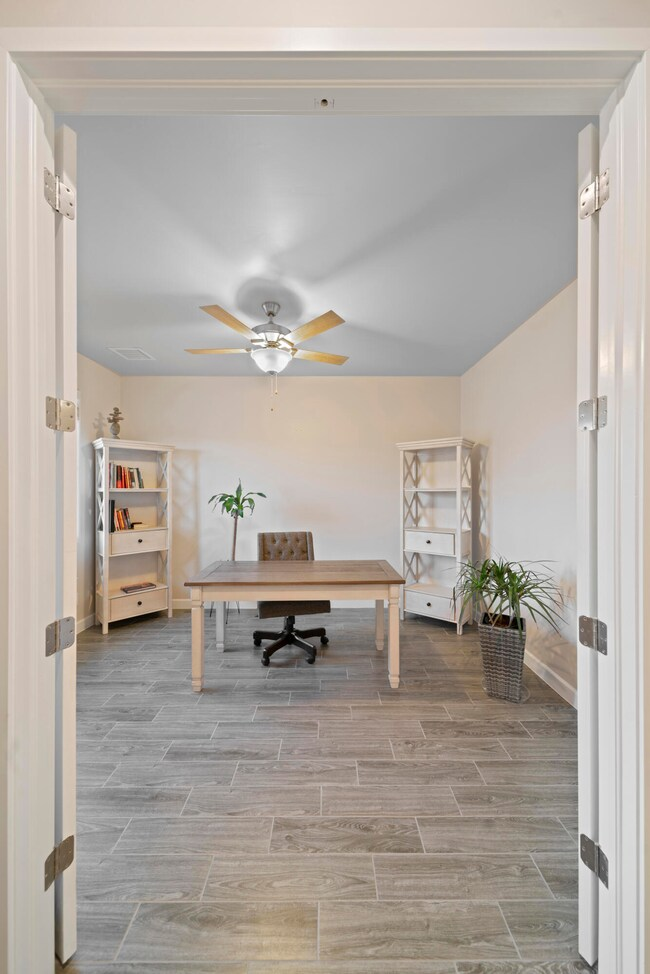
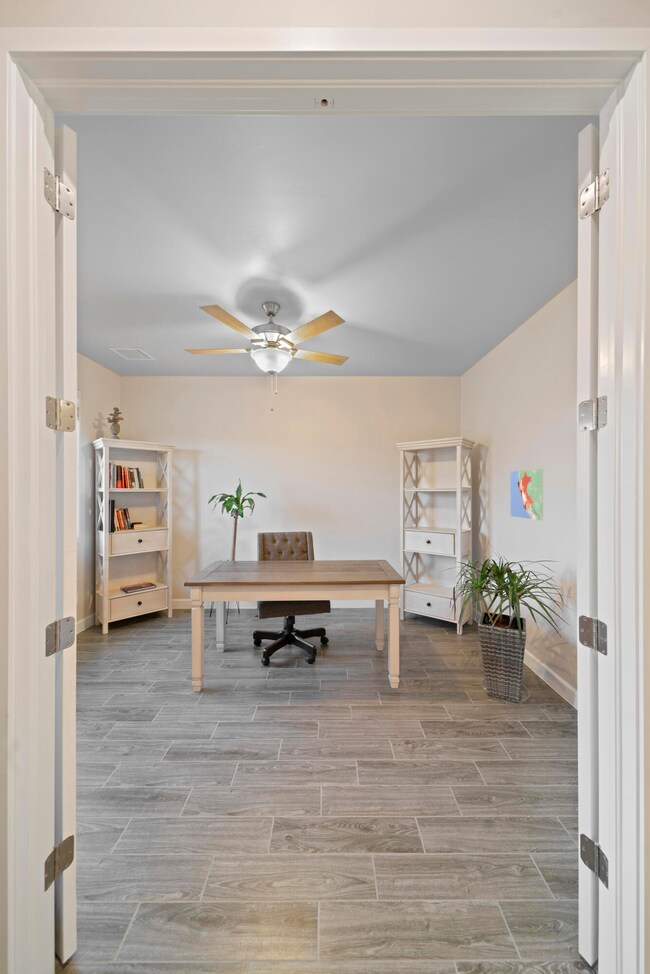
+ map (525, 494)
